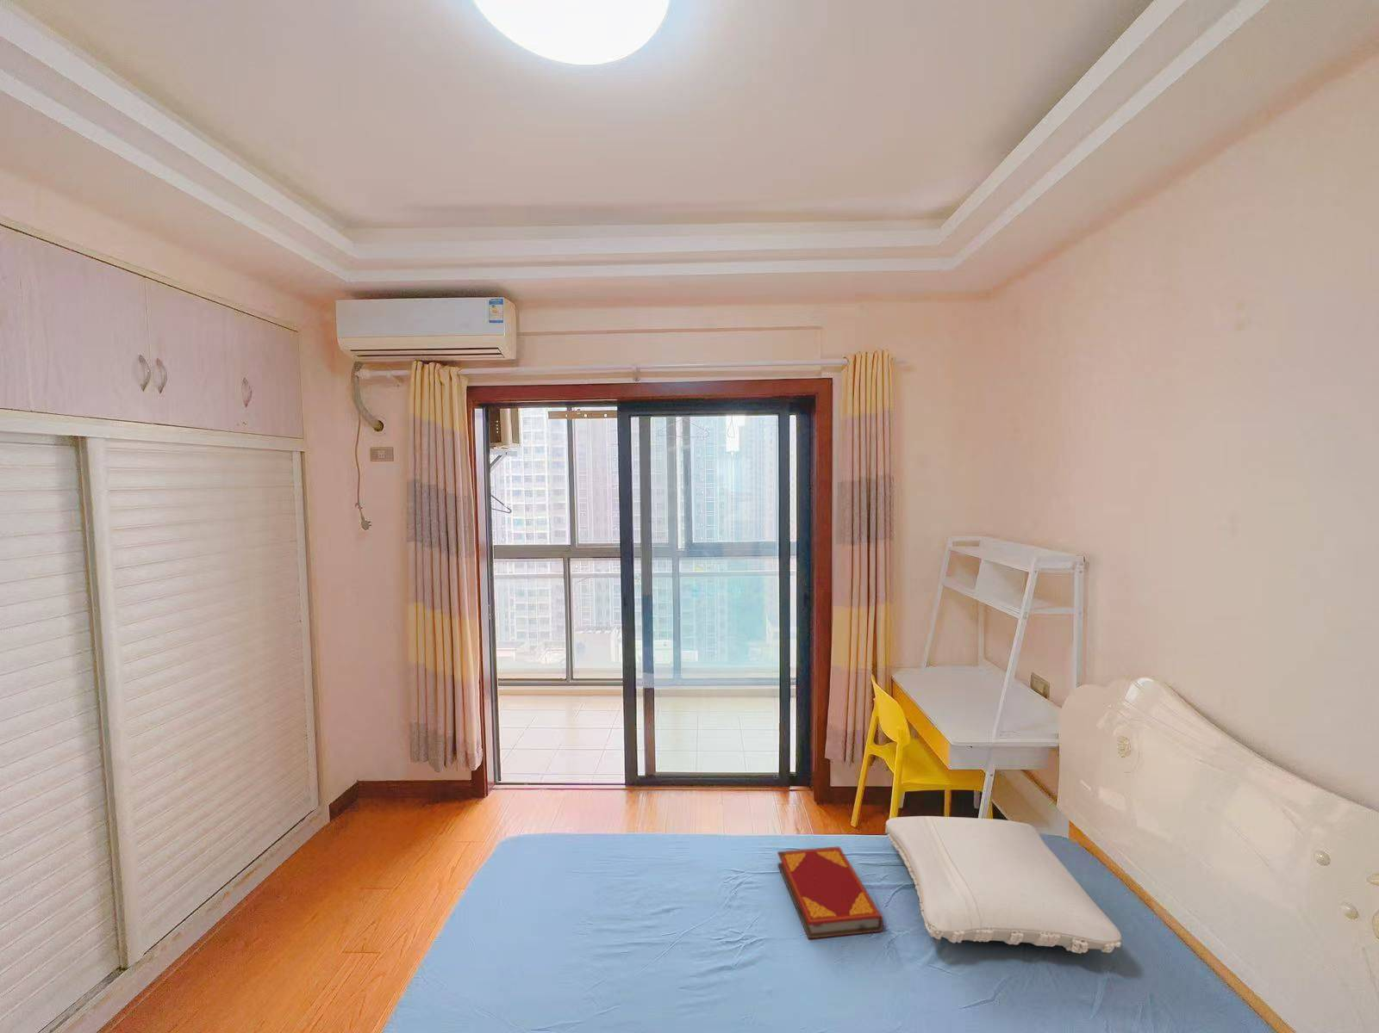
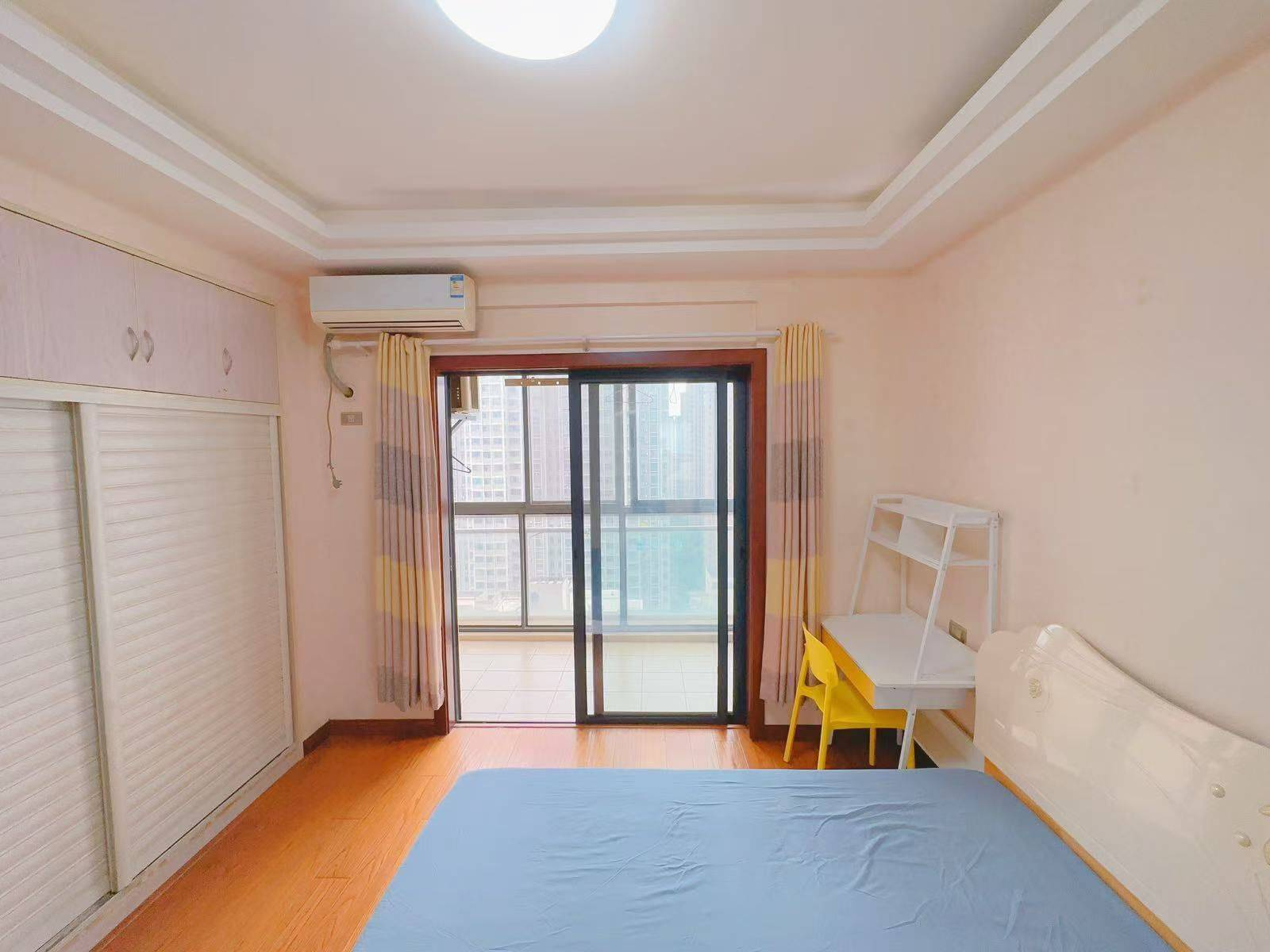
- pillow (987, 877)
- hardback book (825, 888)
